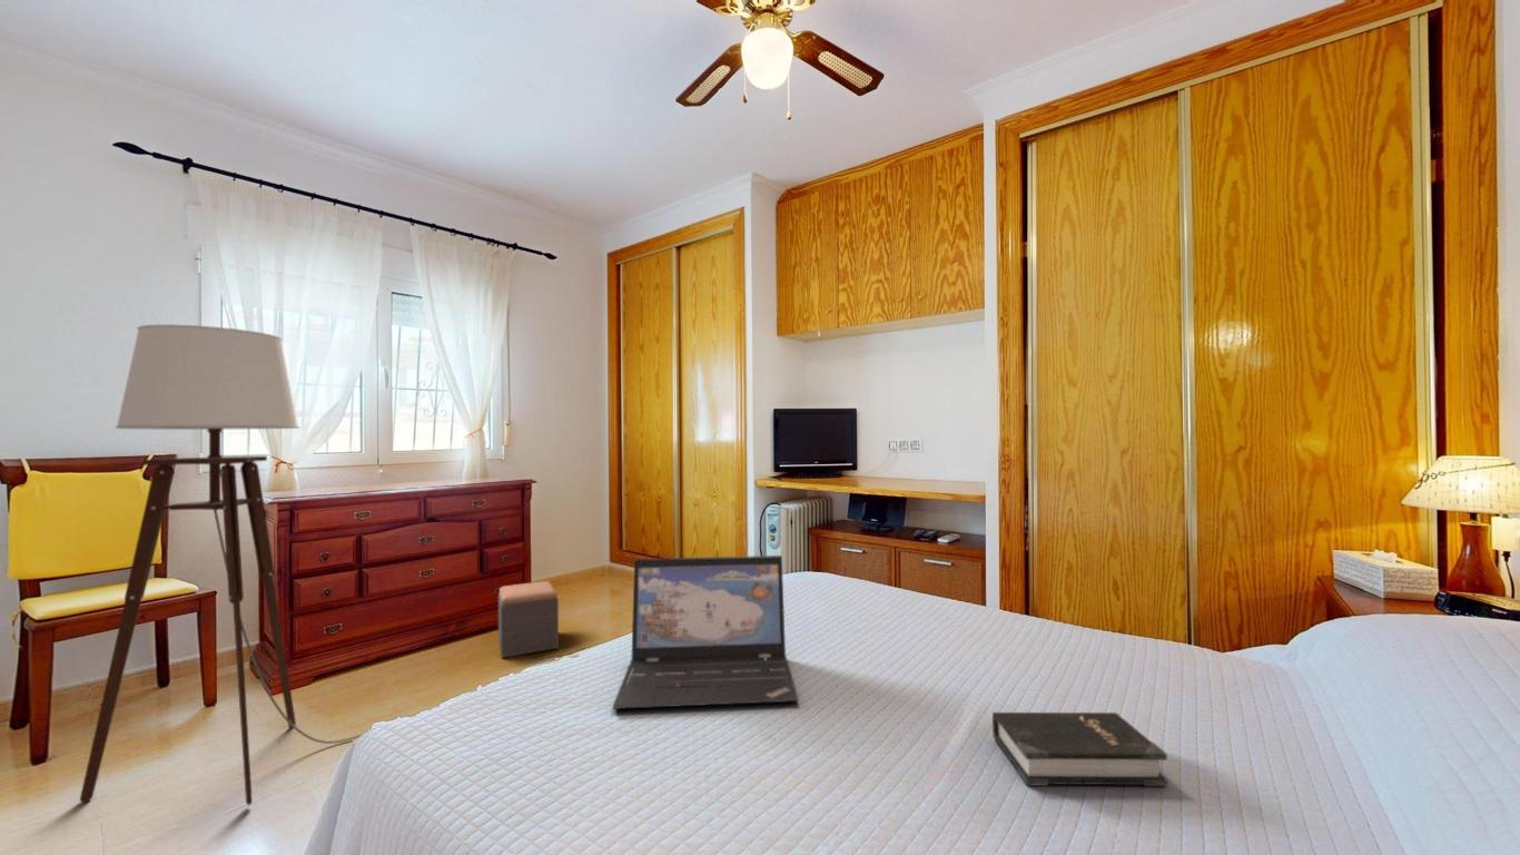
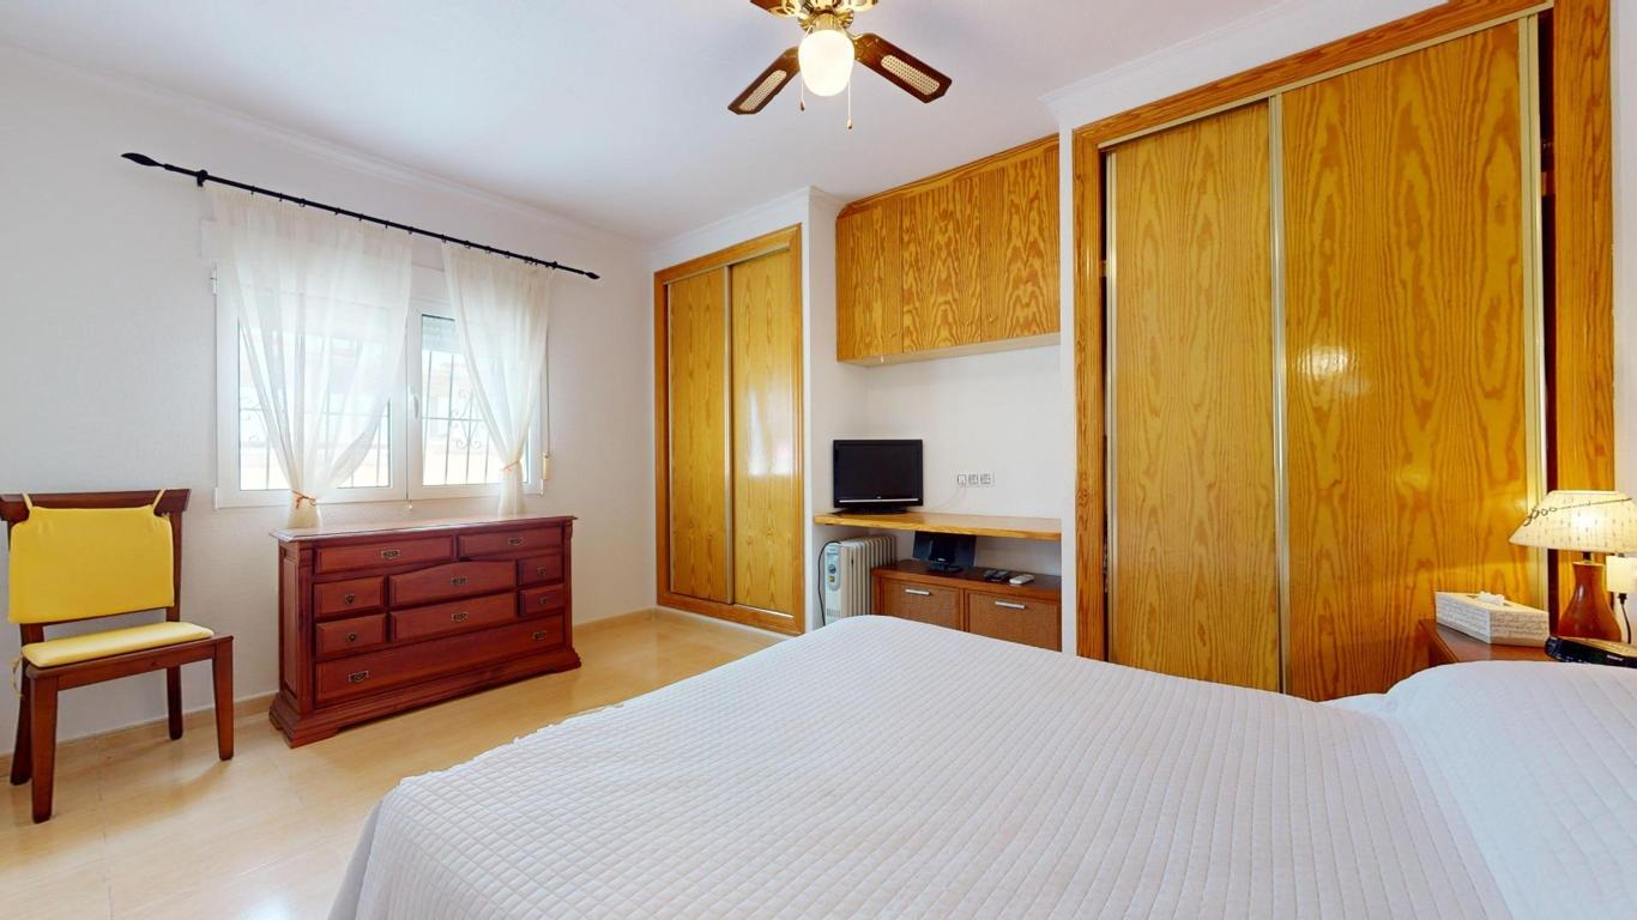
- footstool (527, 616)
- hardback book (1073, 744)
- floor lamp (255, 549)
- laptop (708, 623)
